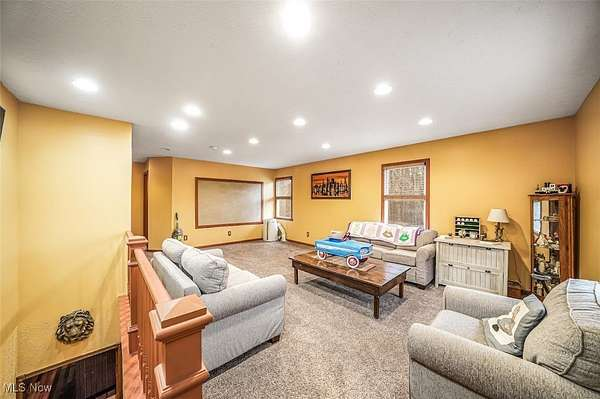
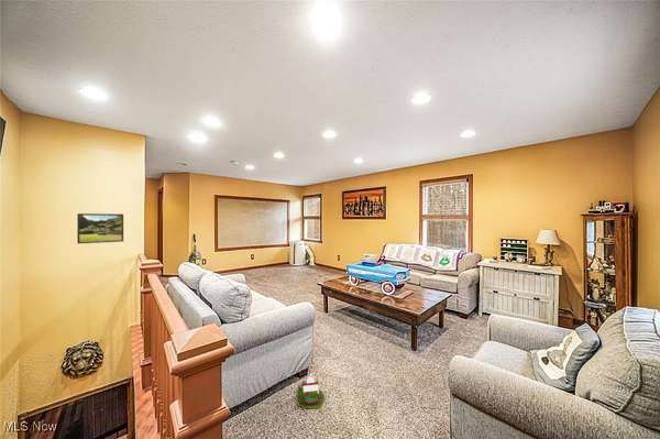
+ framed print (101, 228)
+ toy house (310, 386)
